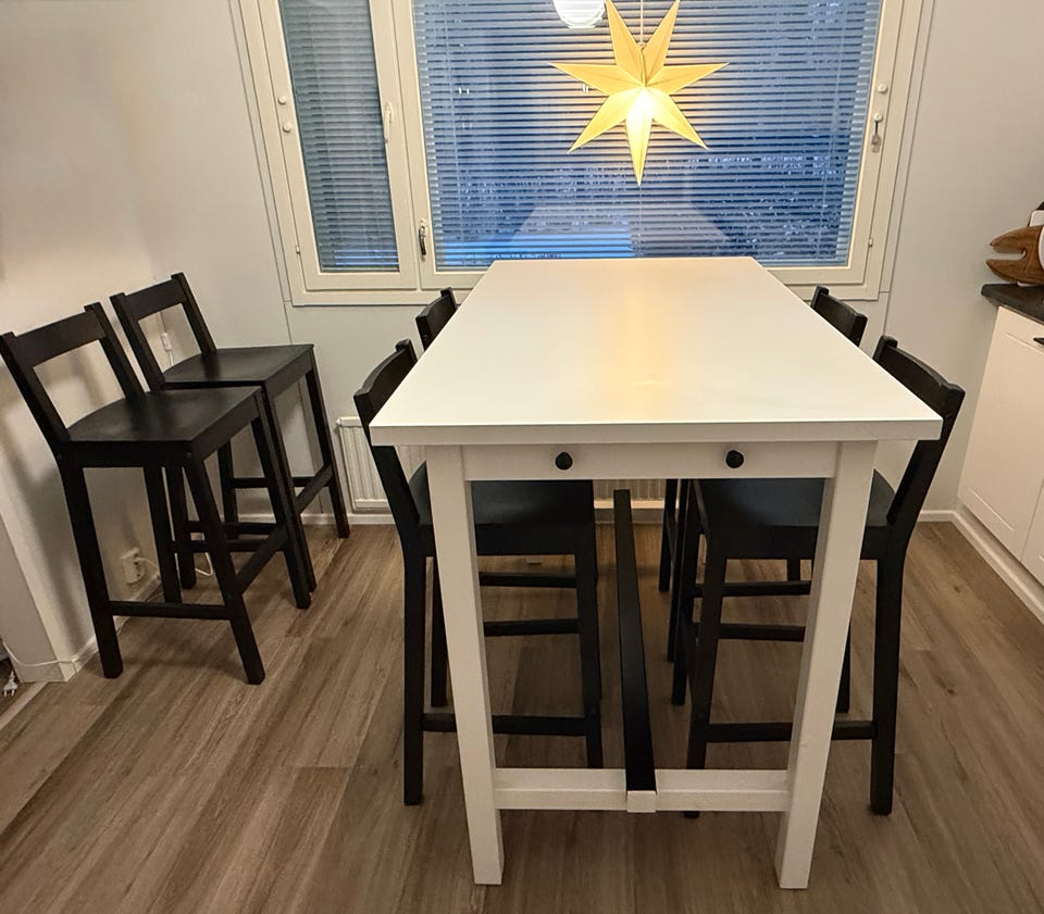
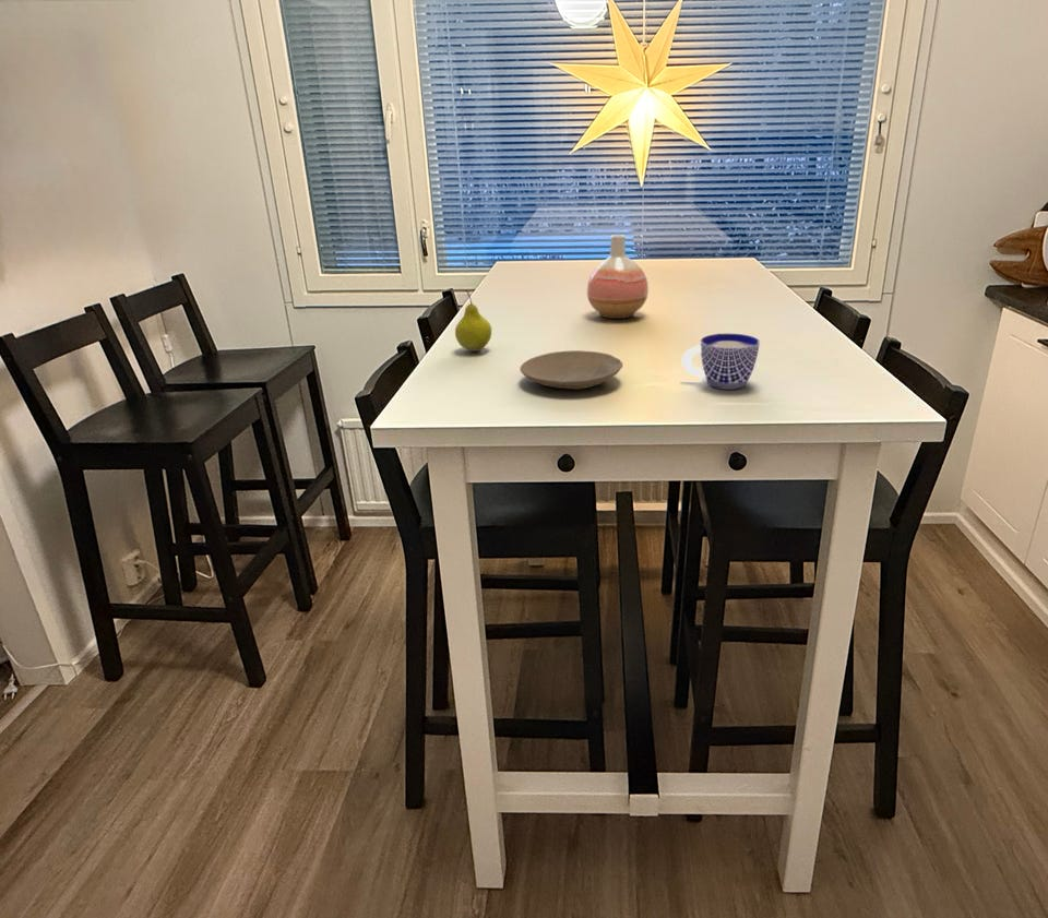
+ plate (571, 372)
+ vase (617, 276)
+ fruit (473, 319)
+ cup (718, 361)
